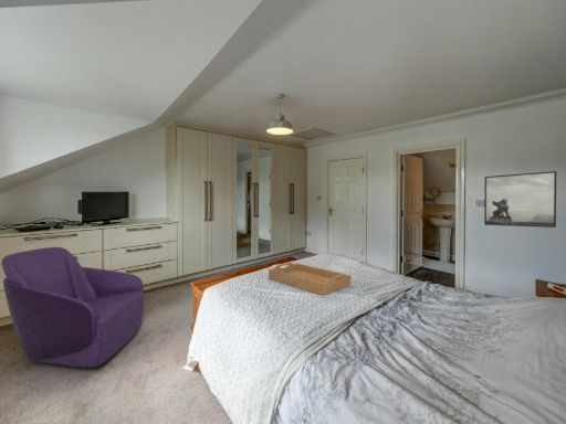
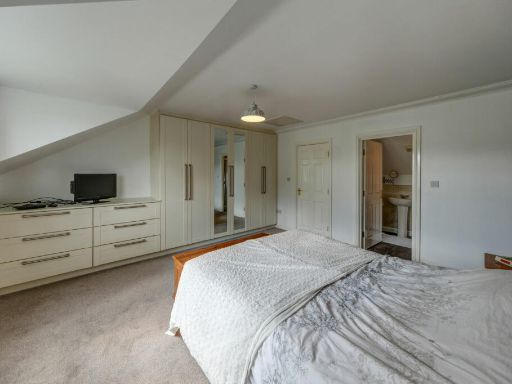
- armchair (77, 299)
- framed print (517, 200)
- serving tray (307, 275)
